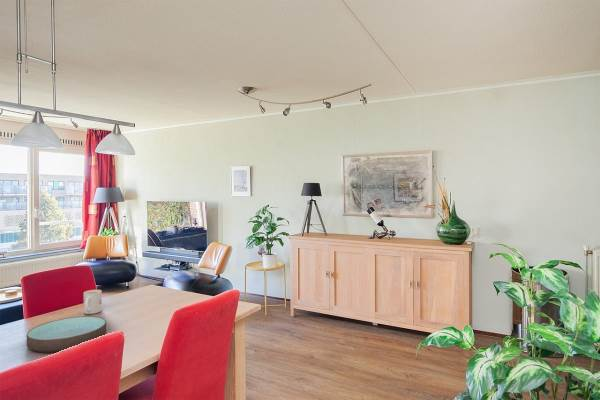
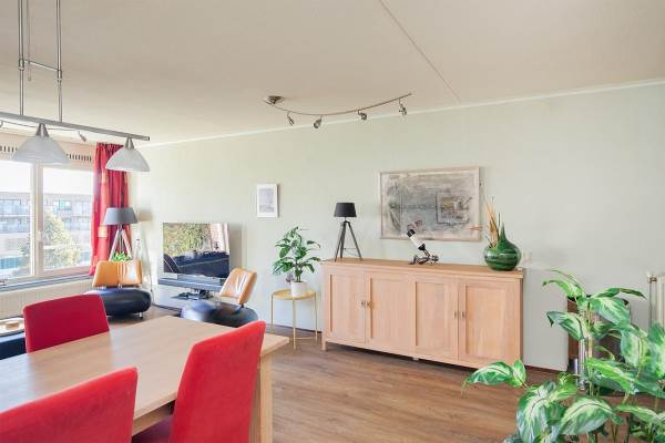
- mug (91, 302)
- bowl (68, 333)
